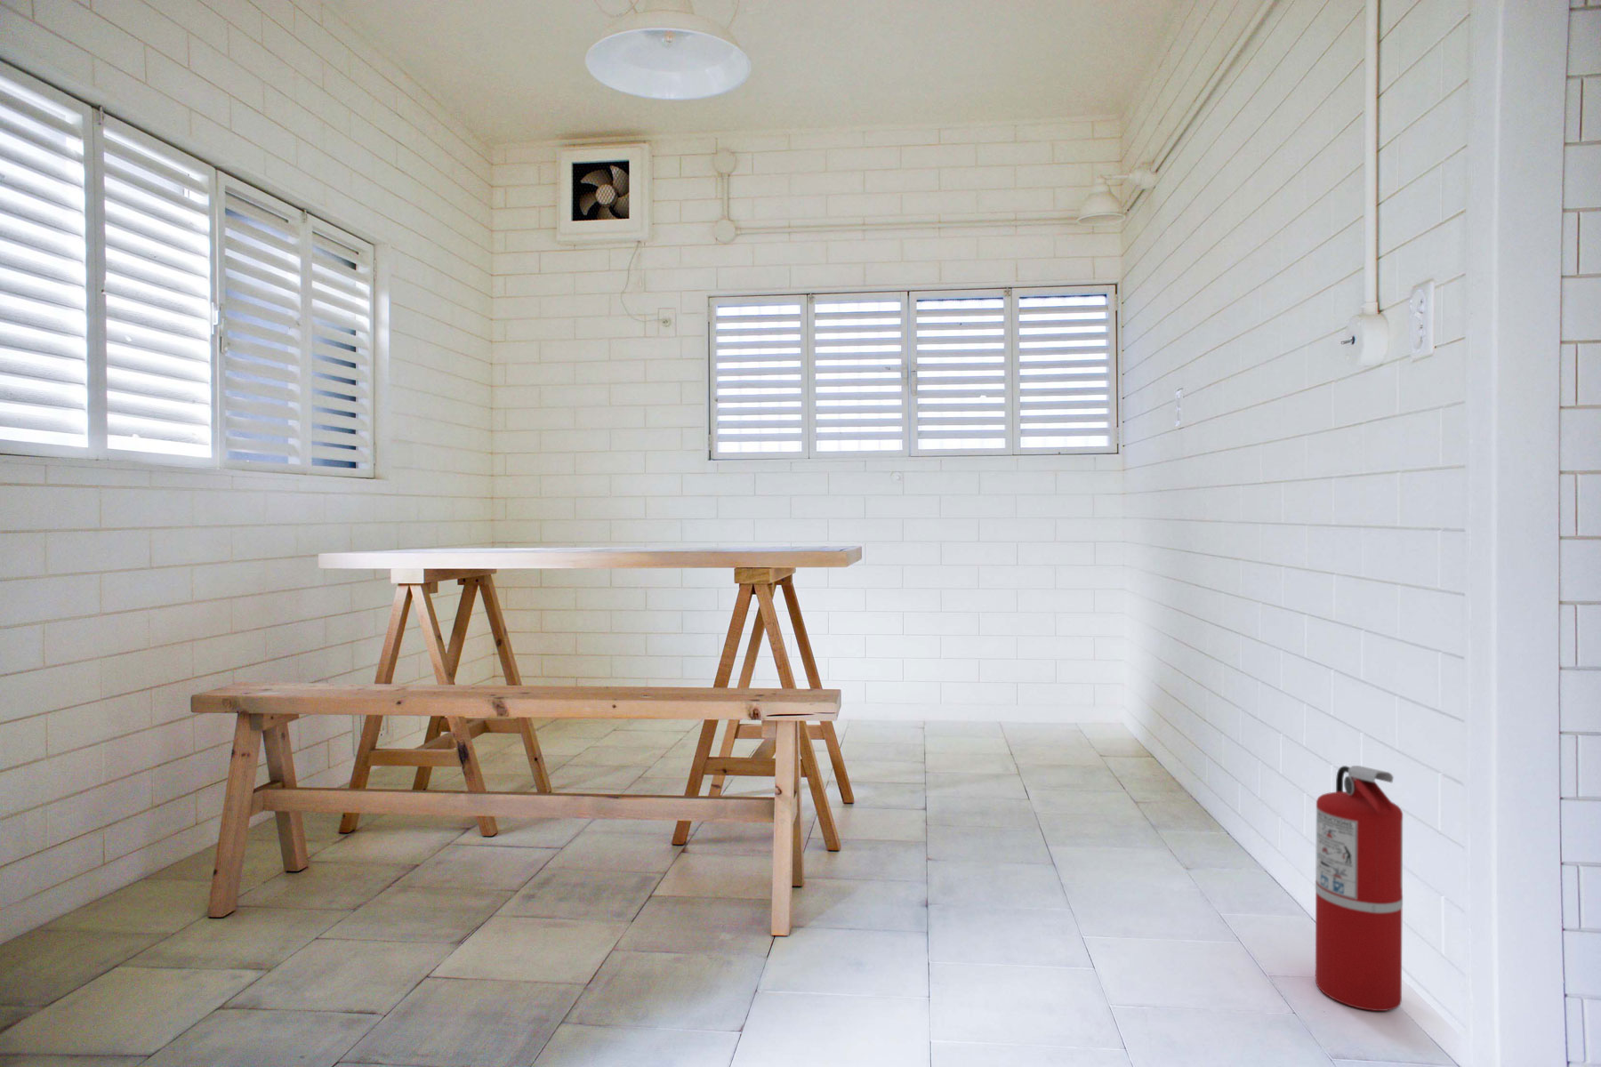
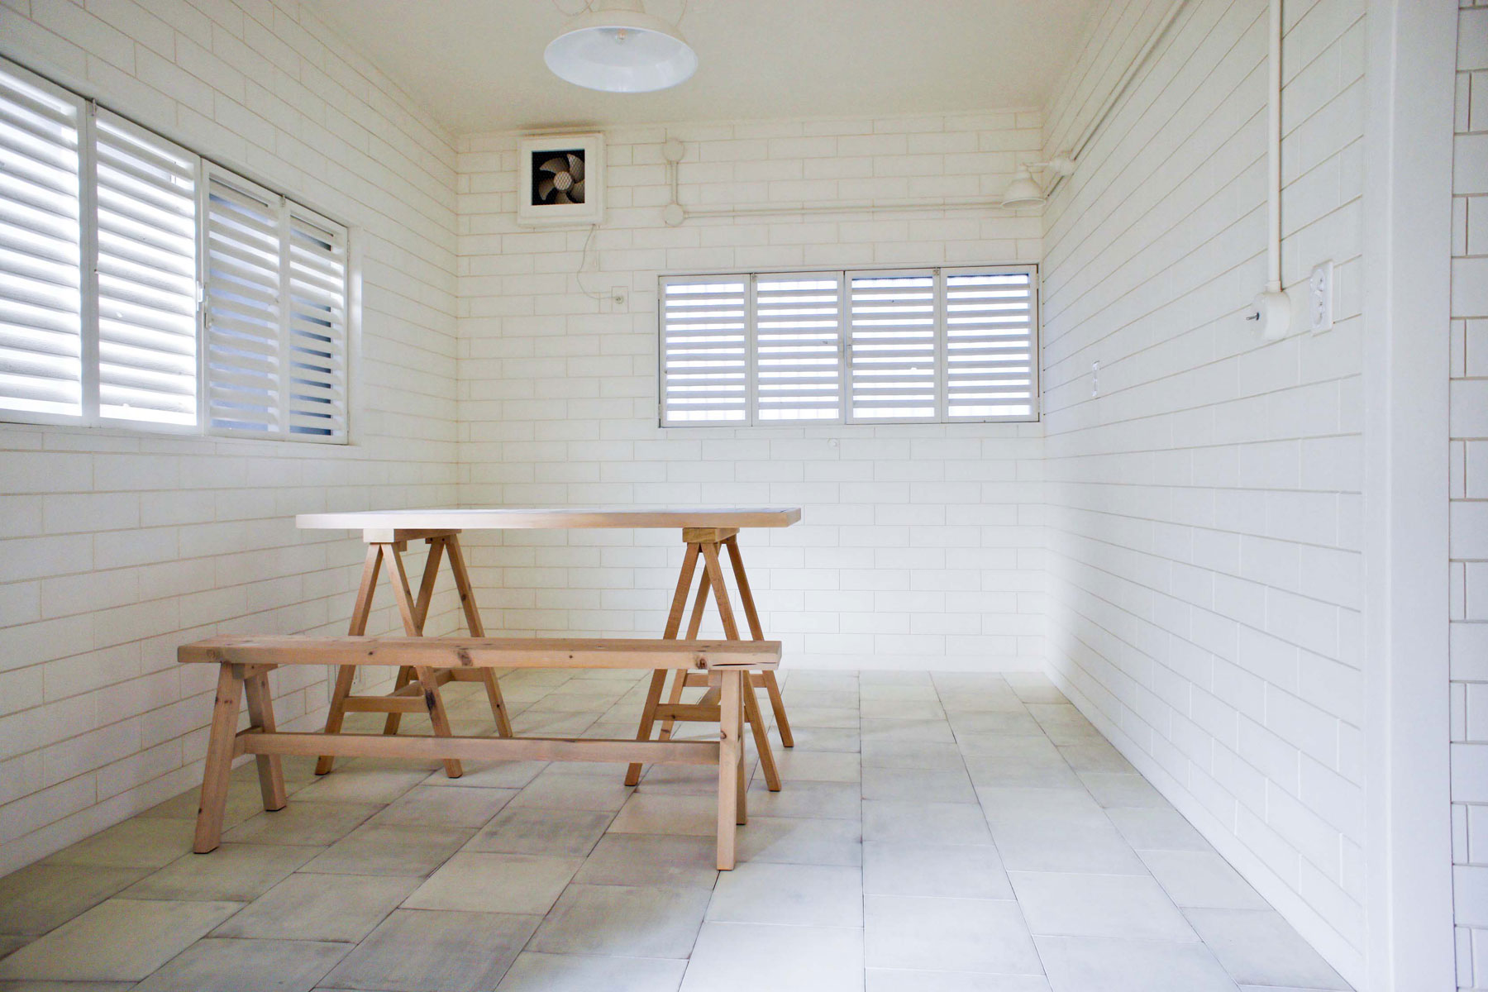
- fire extinguisher (1359, 875)
